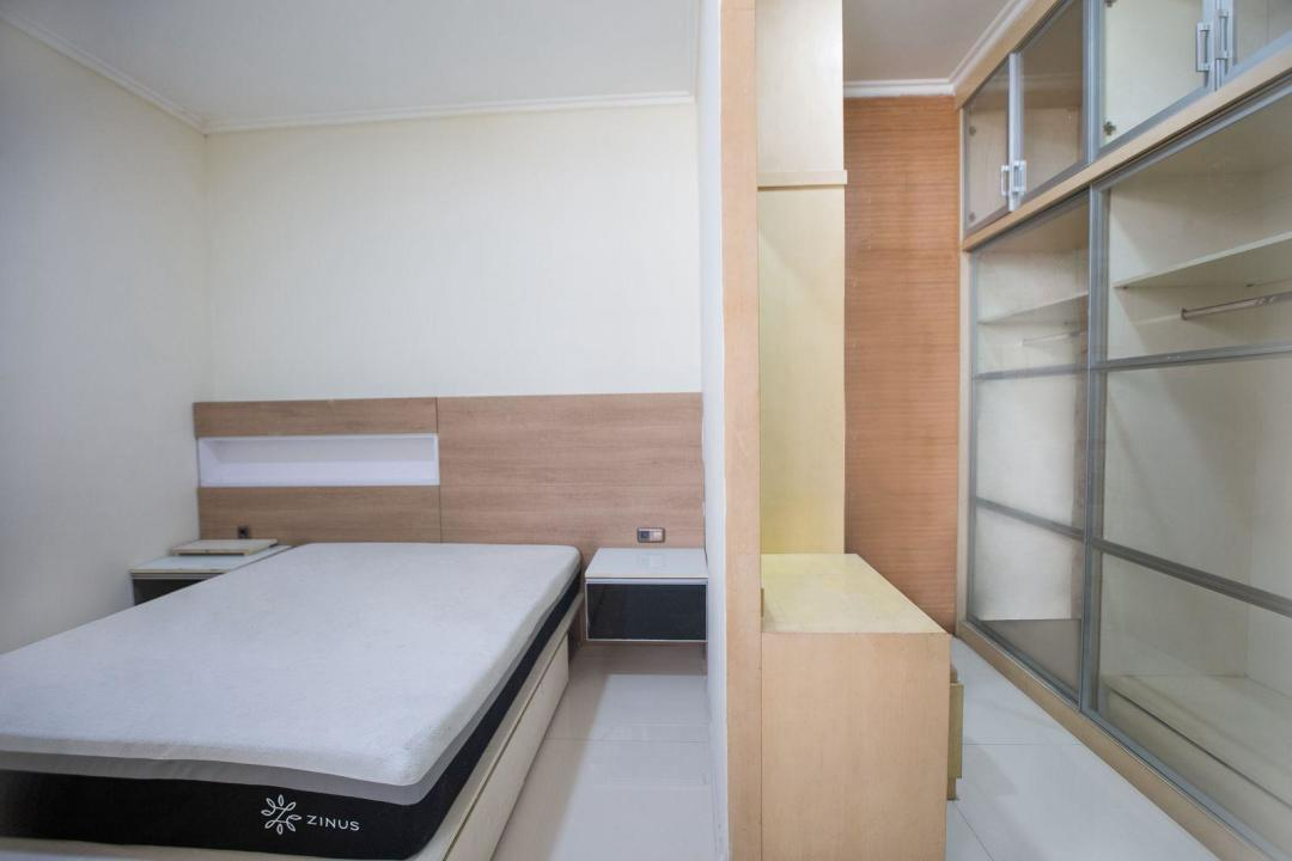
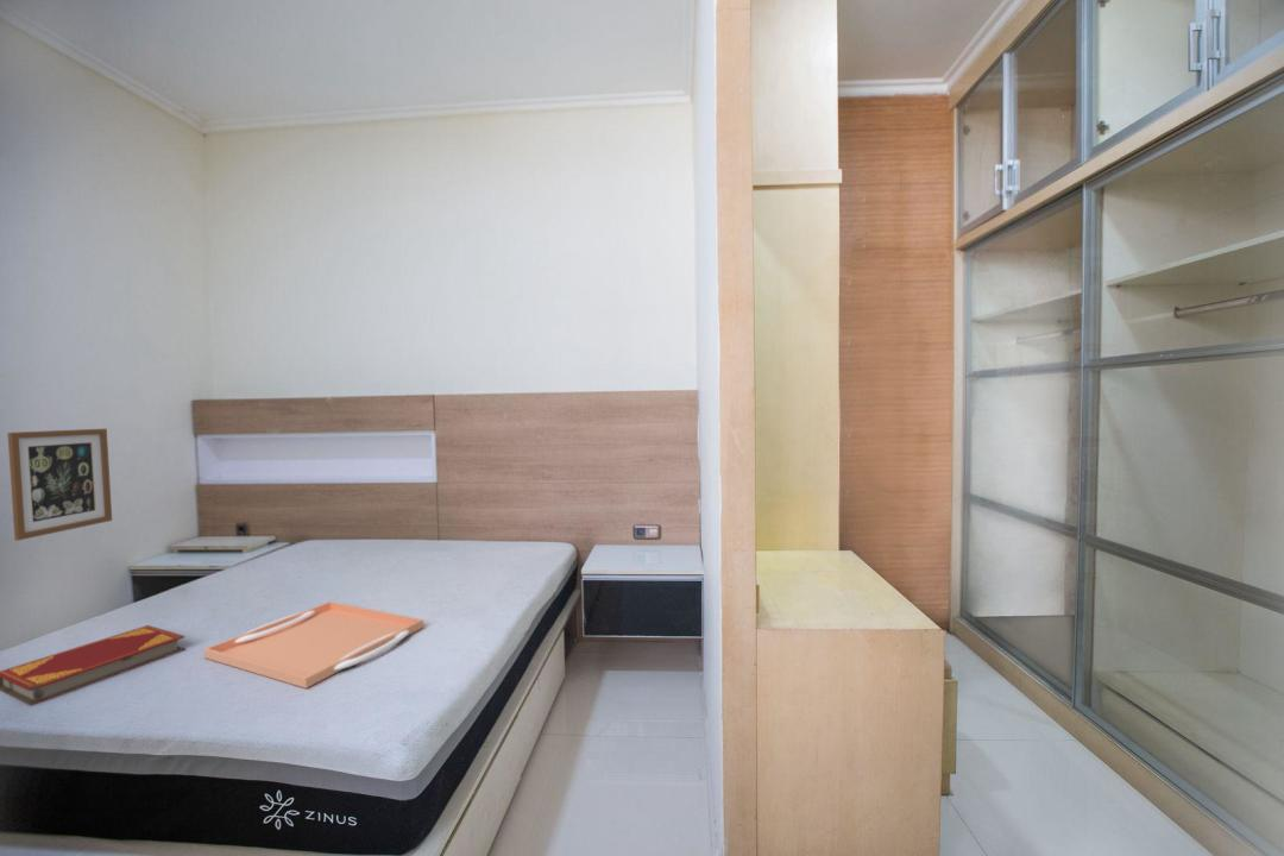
+ hardback book (96, 660)
+ wall art (64, 480)
+ serving tray (320, 637)
